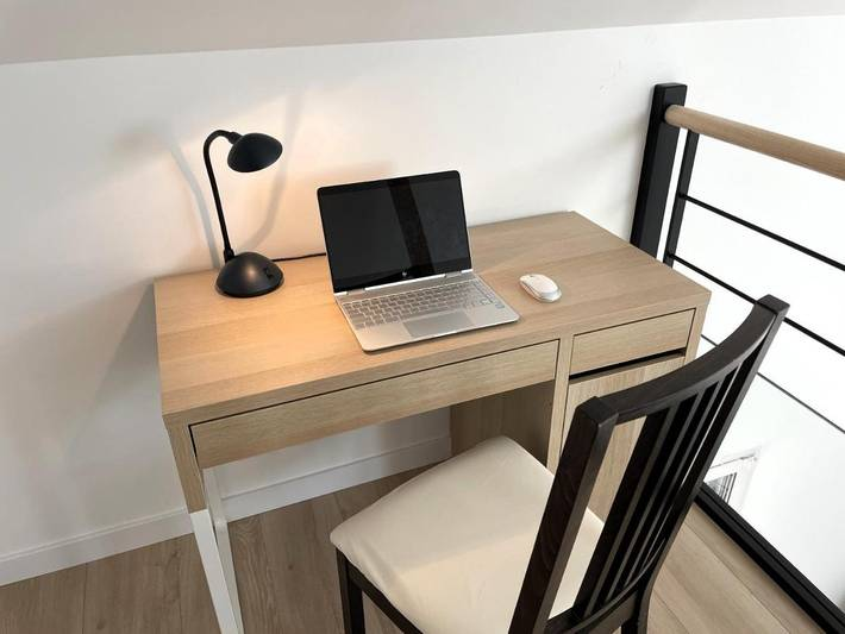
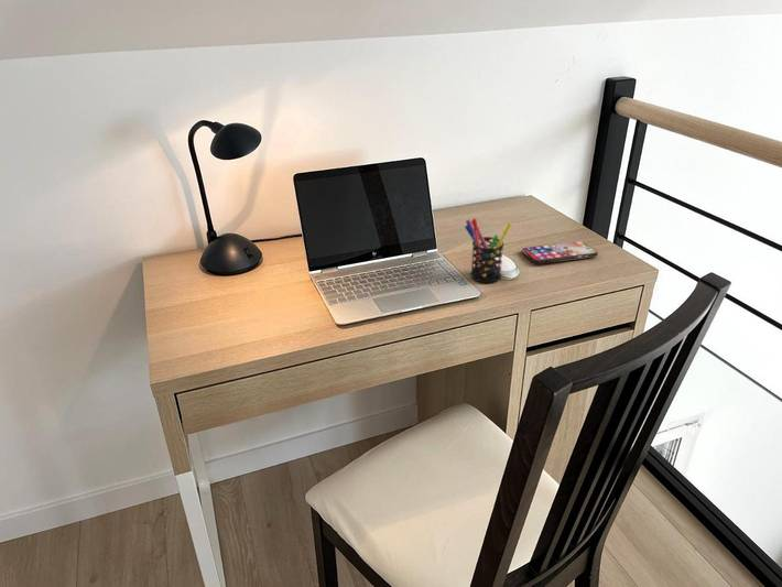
+ smartphone (558, 251)
+ pen holder (487, 249)
